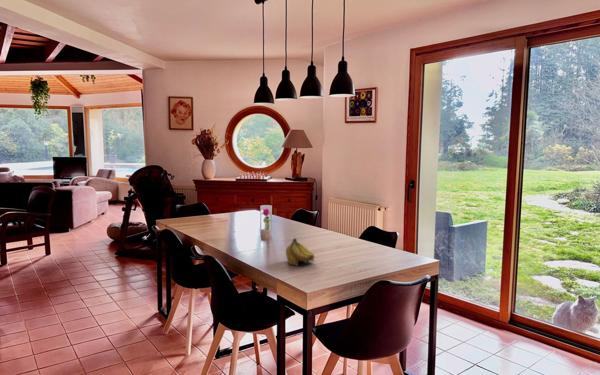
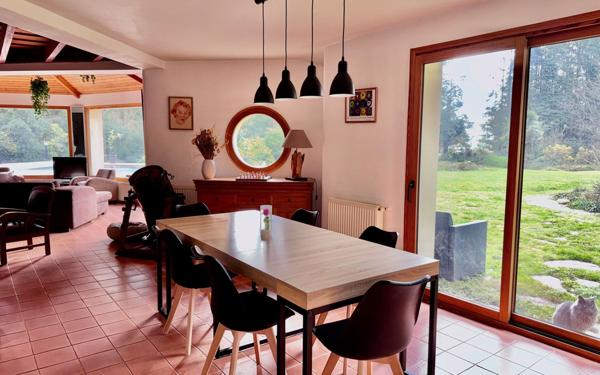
- fruit (301, 251)
